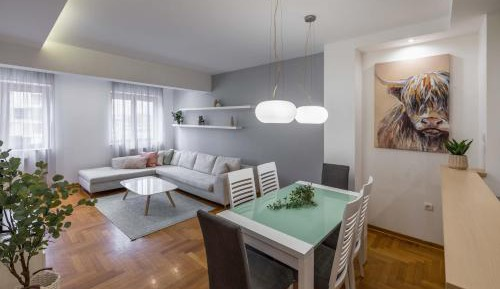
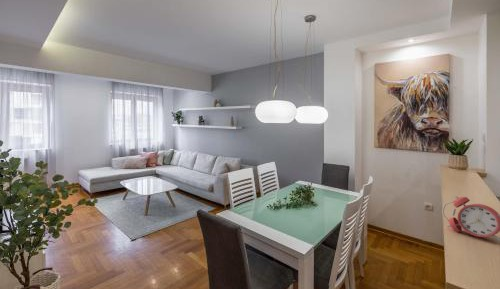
+ alarm clock (473, 216)
